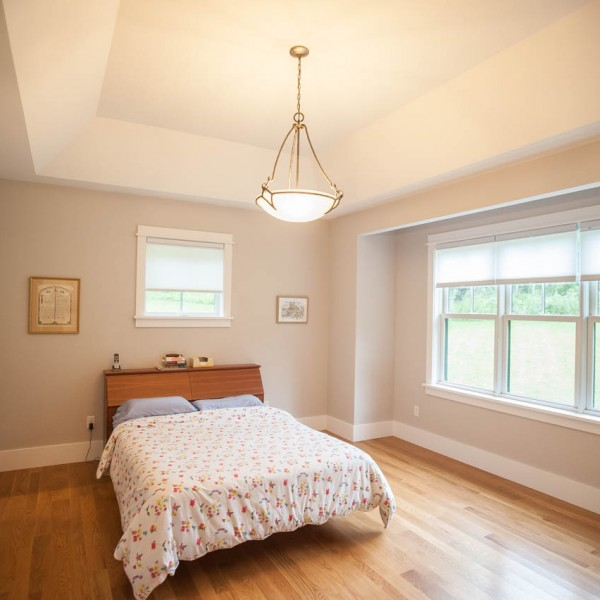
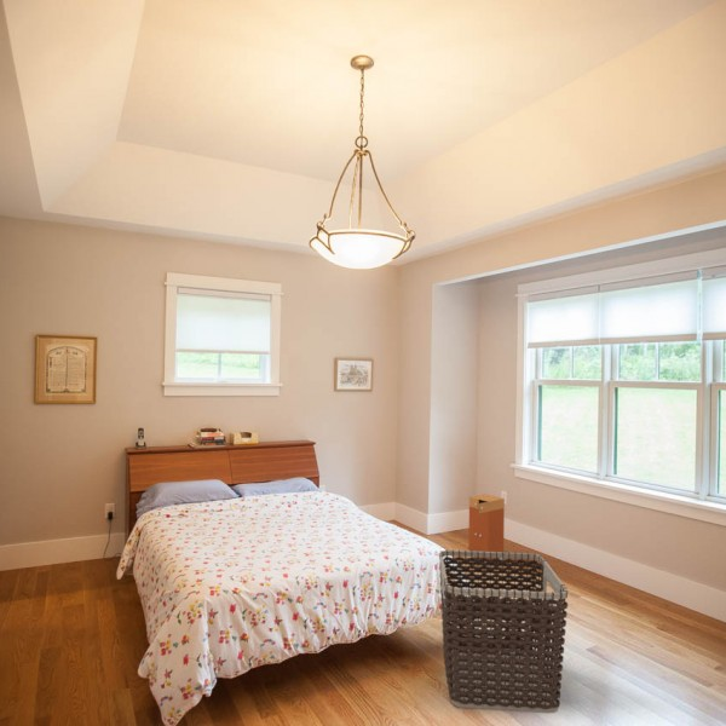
+ cabinet (482, 530)
+ clothes hamper (496, 623)
